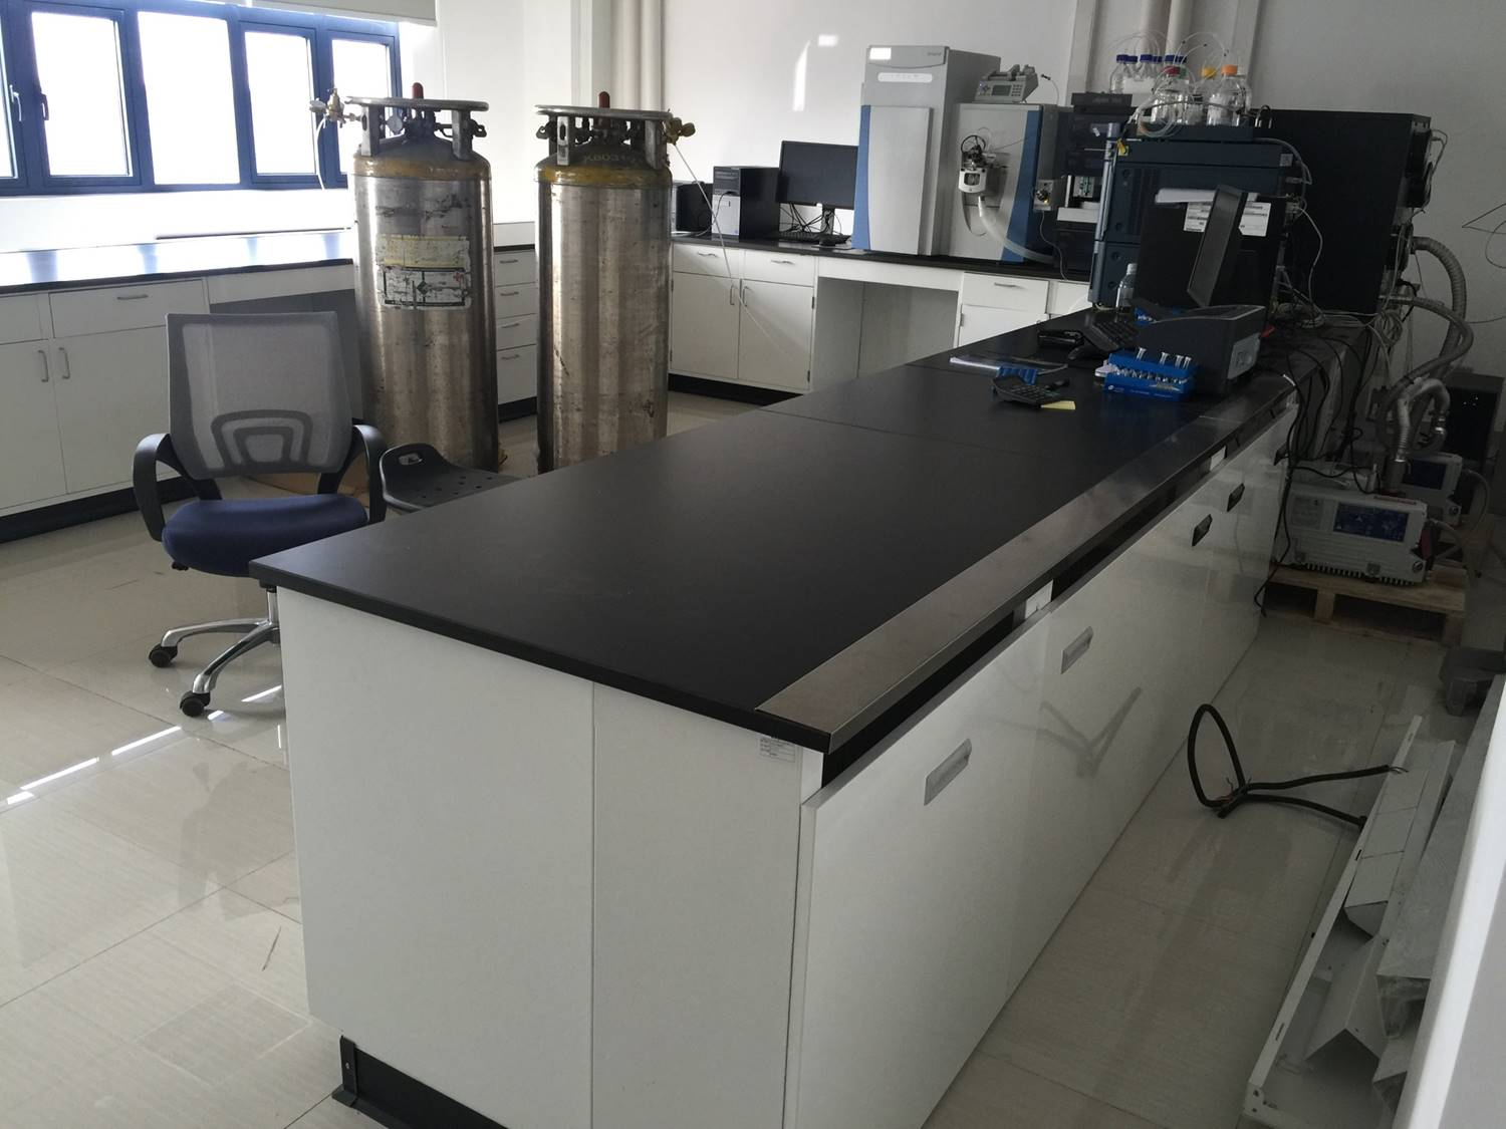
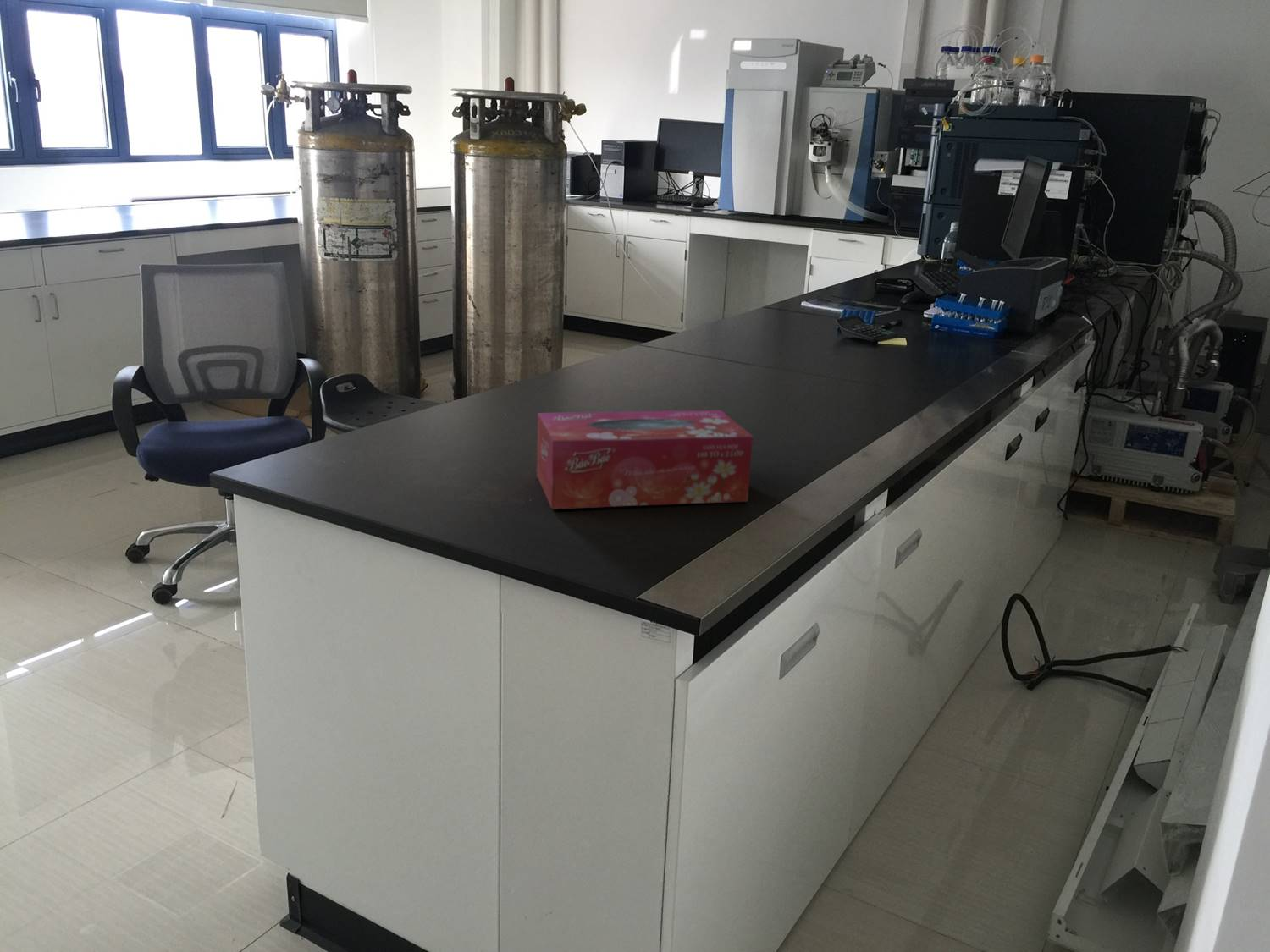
+ tissue box (641, 456)
